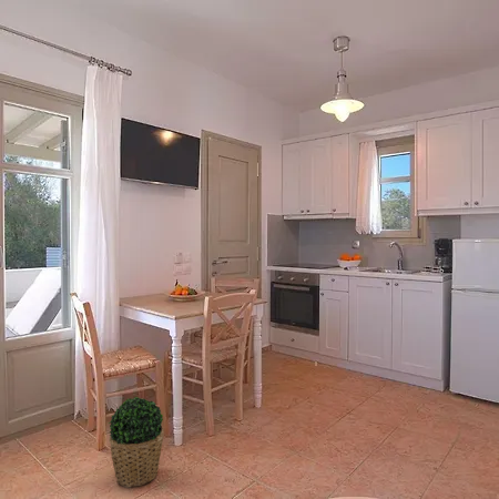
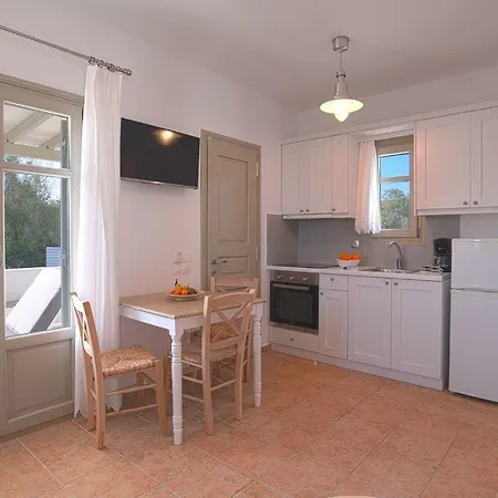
- potted plant (136, 438)
